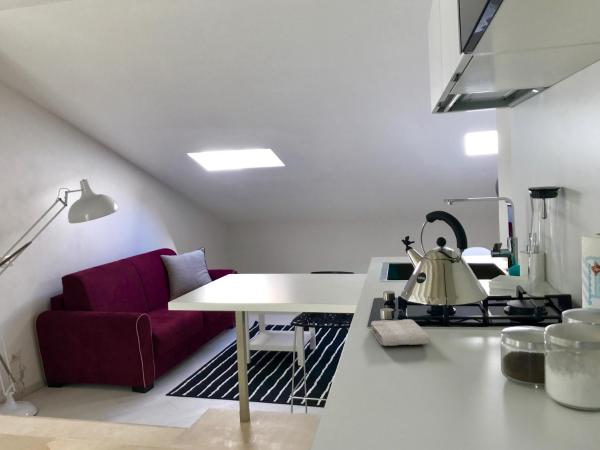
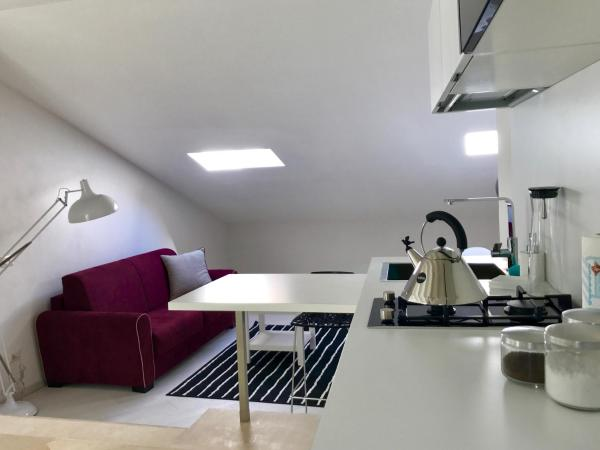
- washcloth (398, 331)
